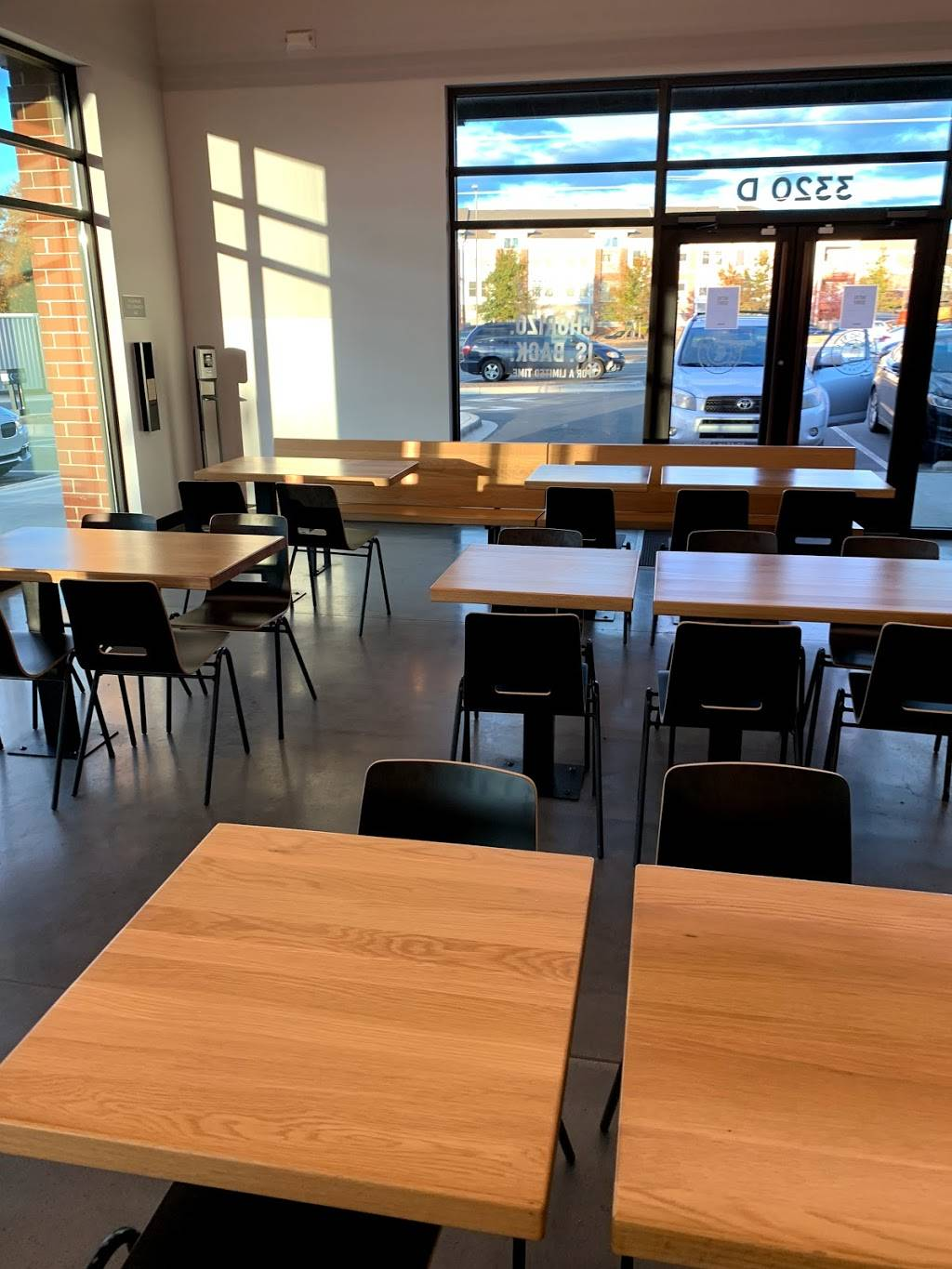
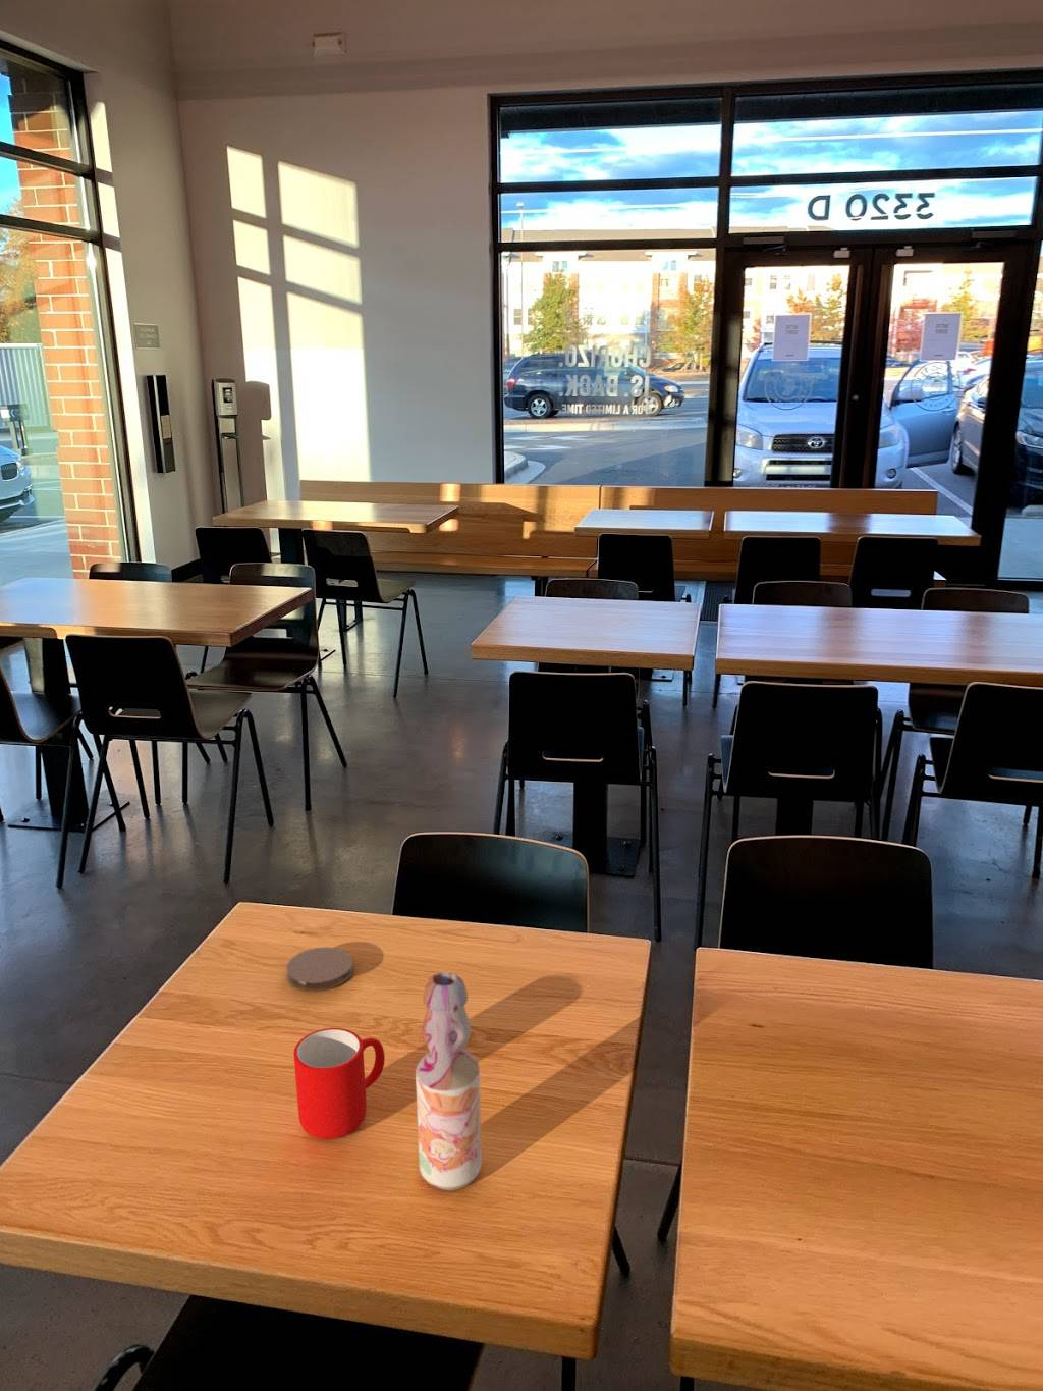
+ bottle (447, 1079)
+ cup (344, 1078)
+ coaster (320, 968)
